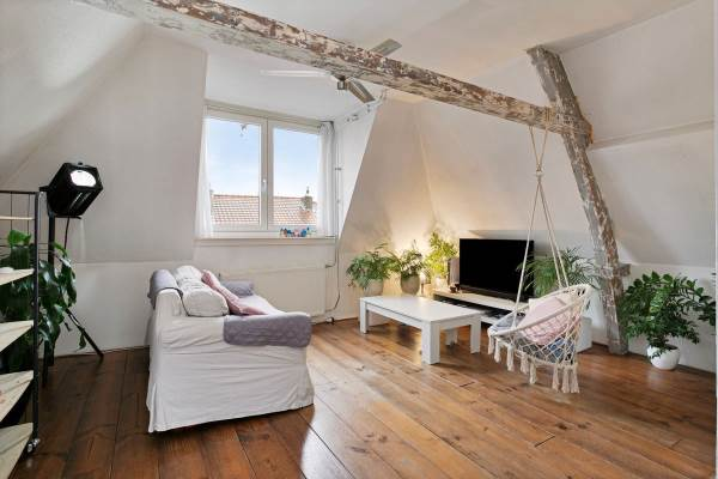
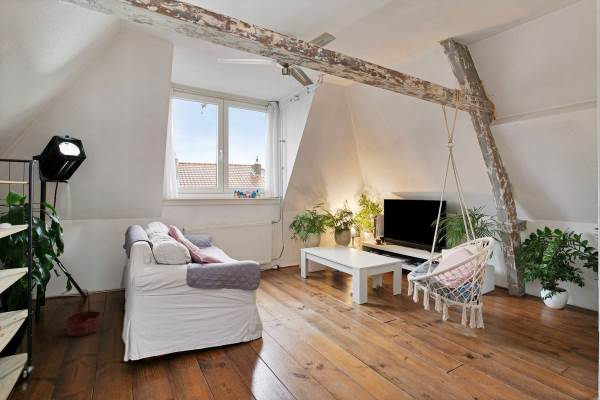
+ basket (83, 312)
